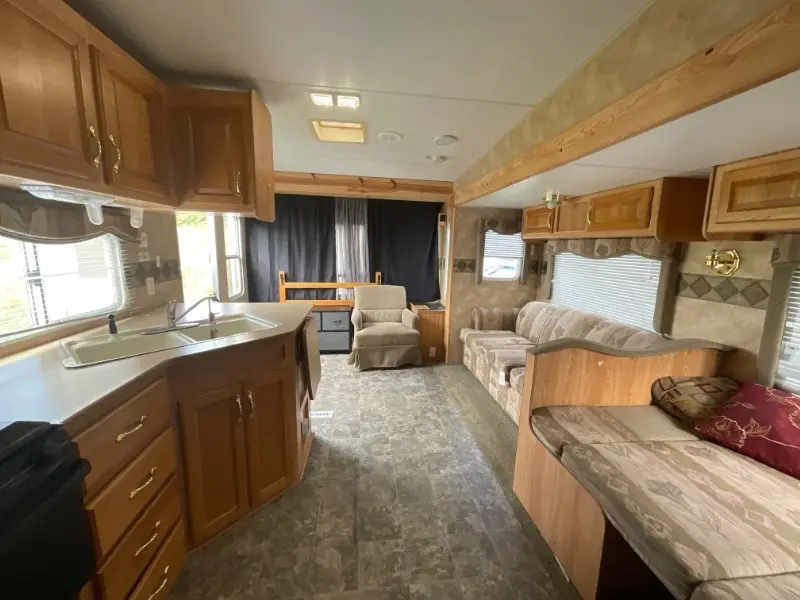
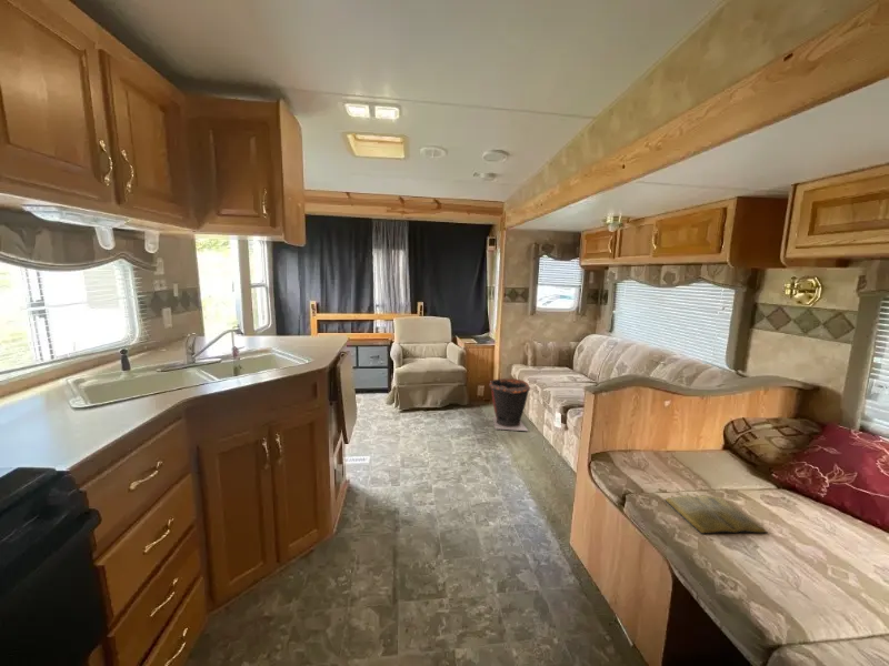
+ book (712, 512)
+ waste bin (508, 401)
